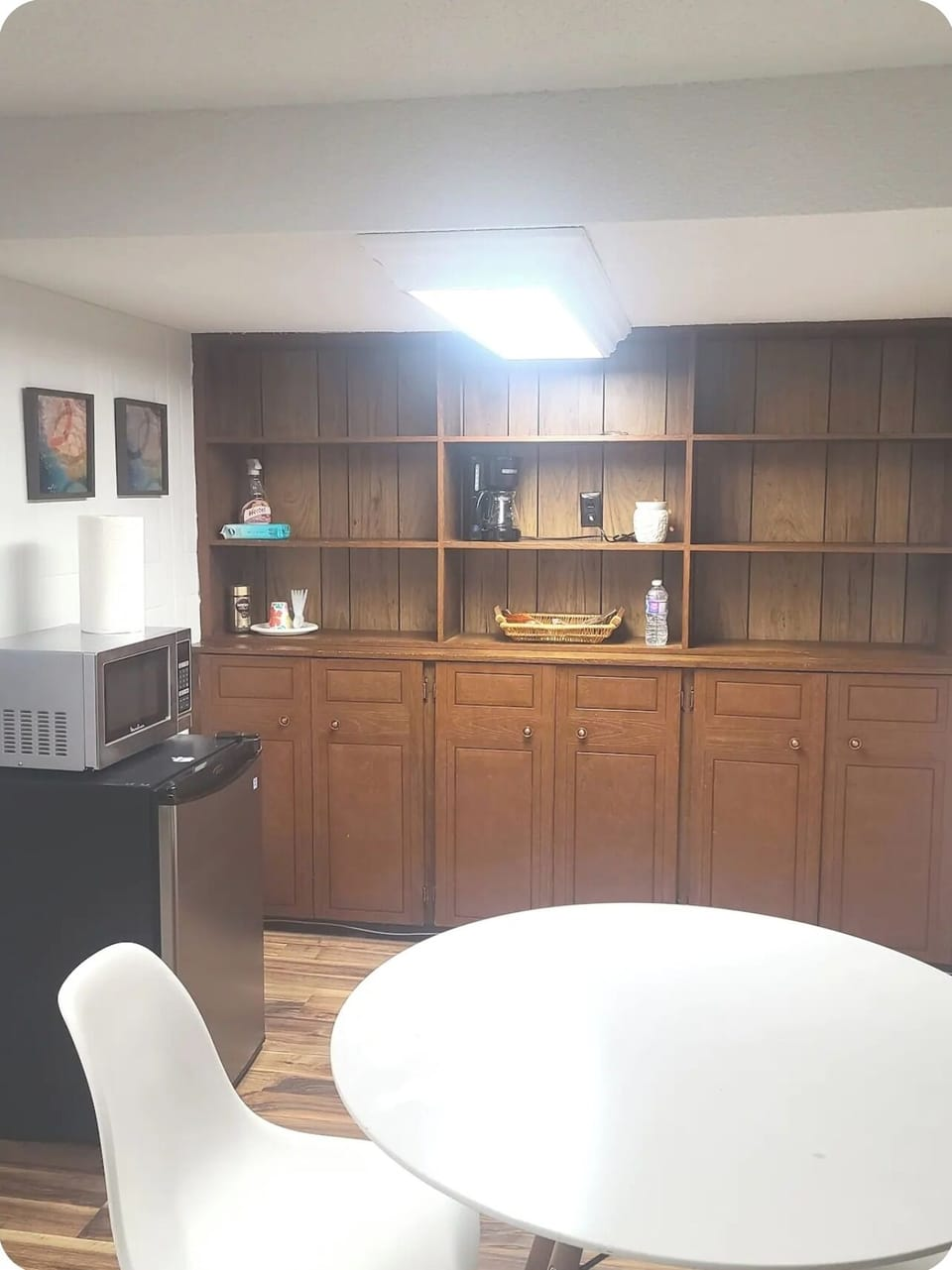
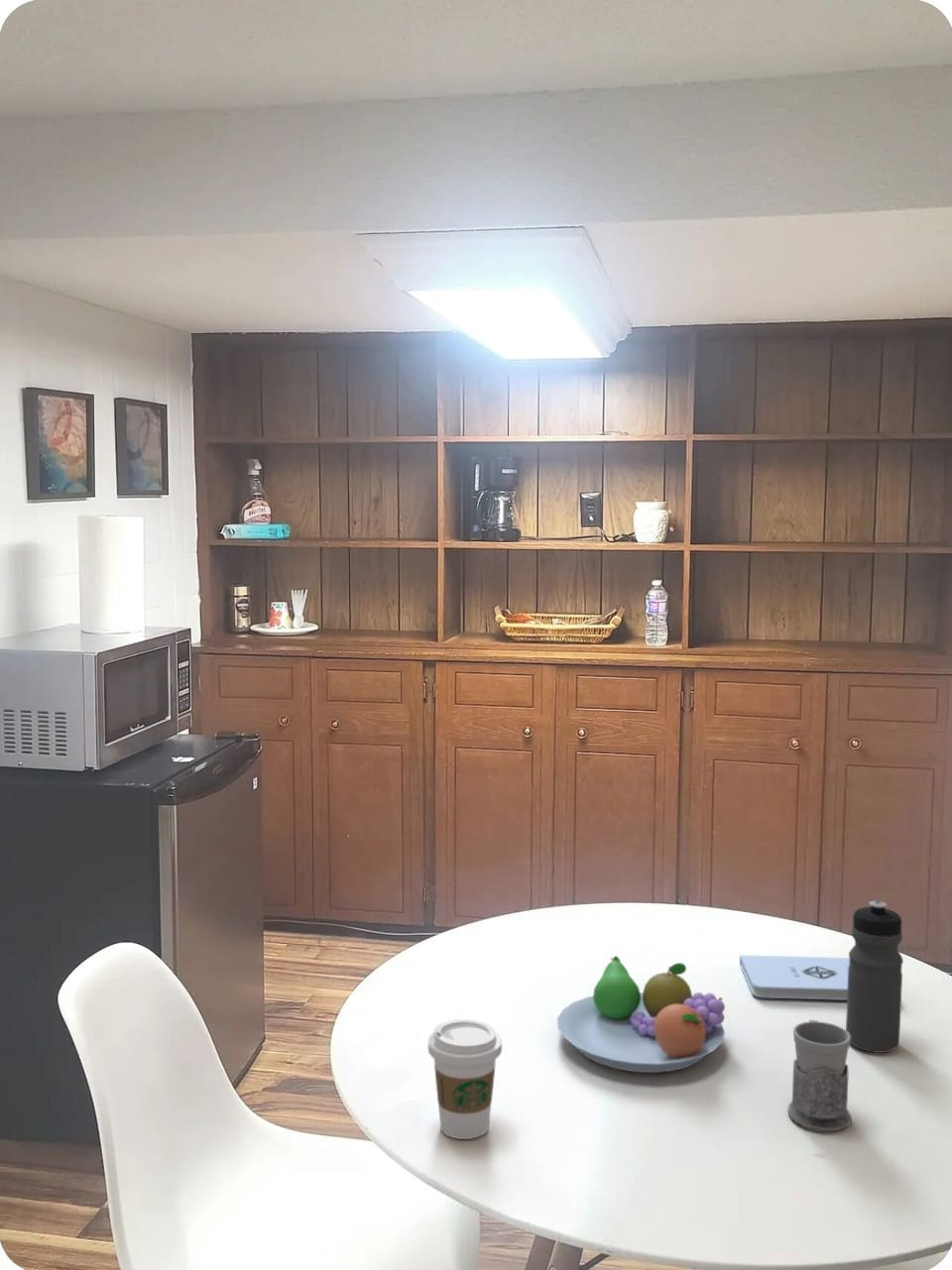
+ coffee cup (464, 1079)
+ water bottle (875, 973)
+ notepad (814, 977)
+ mug (818, 1066)
+ fruit bowl (641, 1006)
